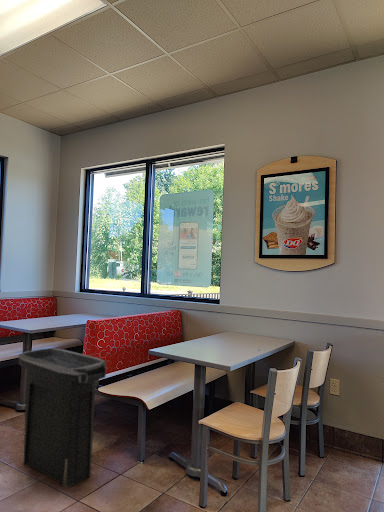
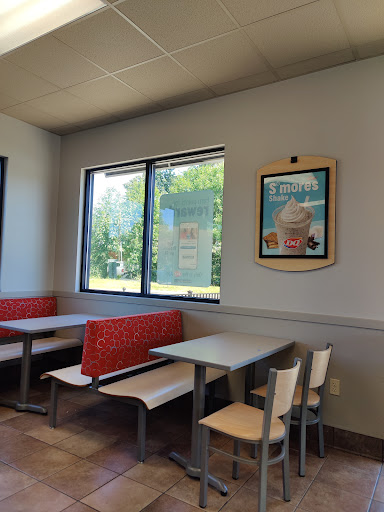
- trash can (58, 412)
